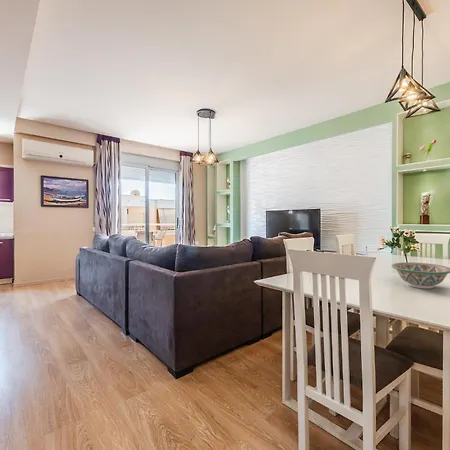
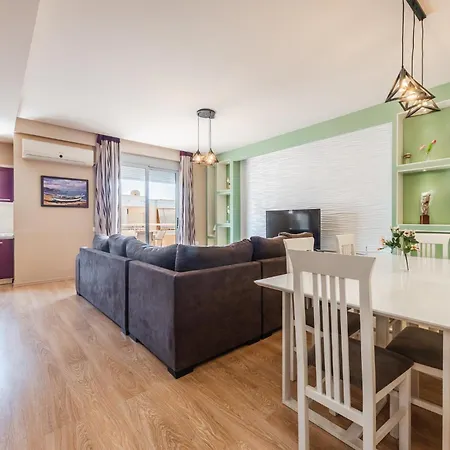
- decorative bowl (420, 276)
